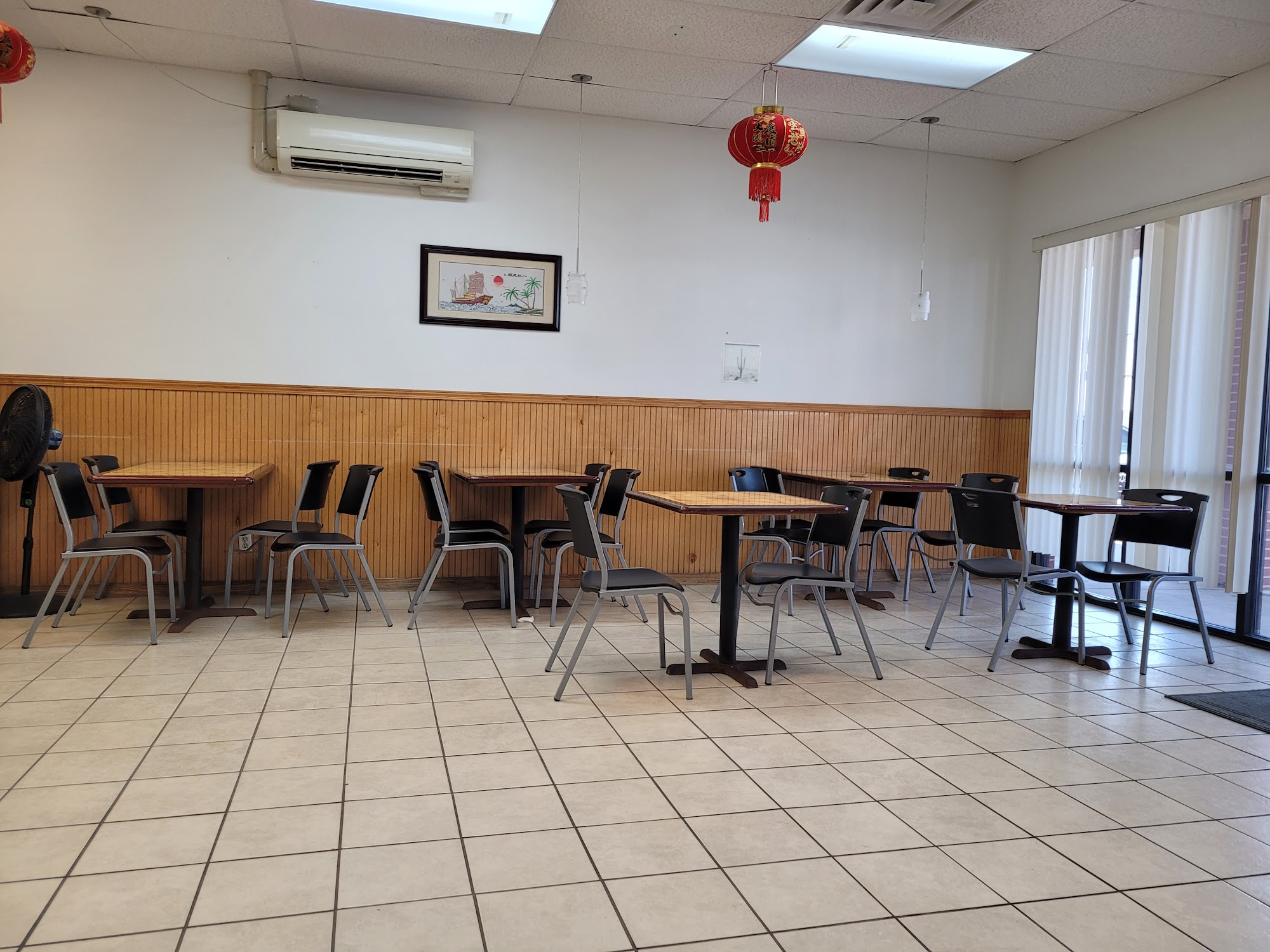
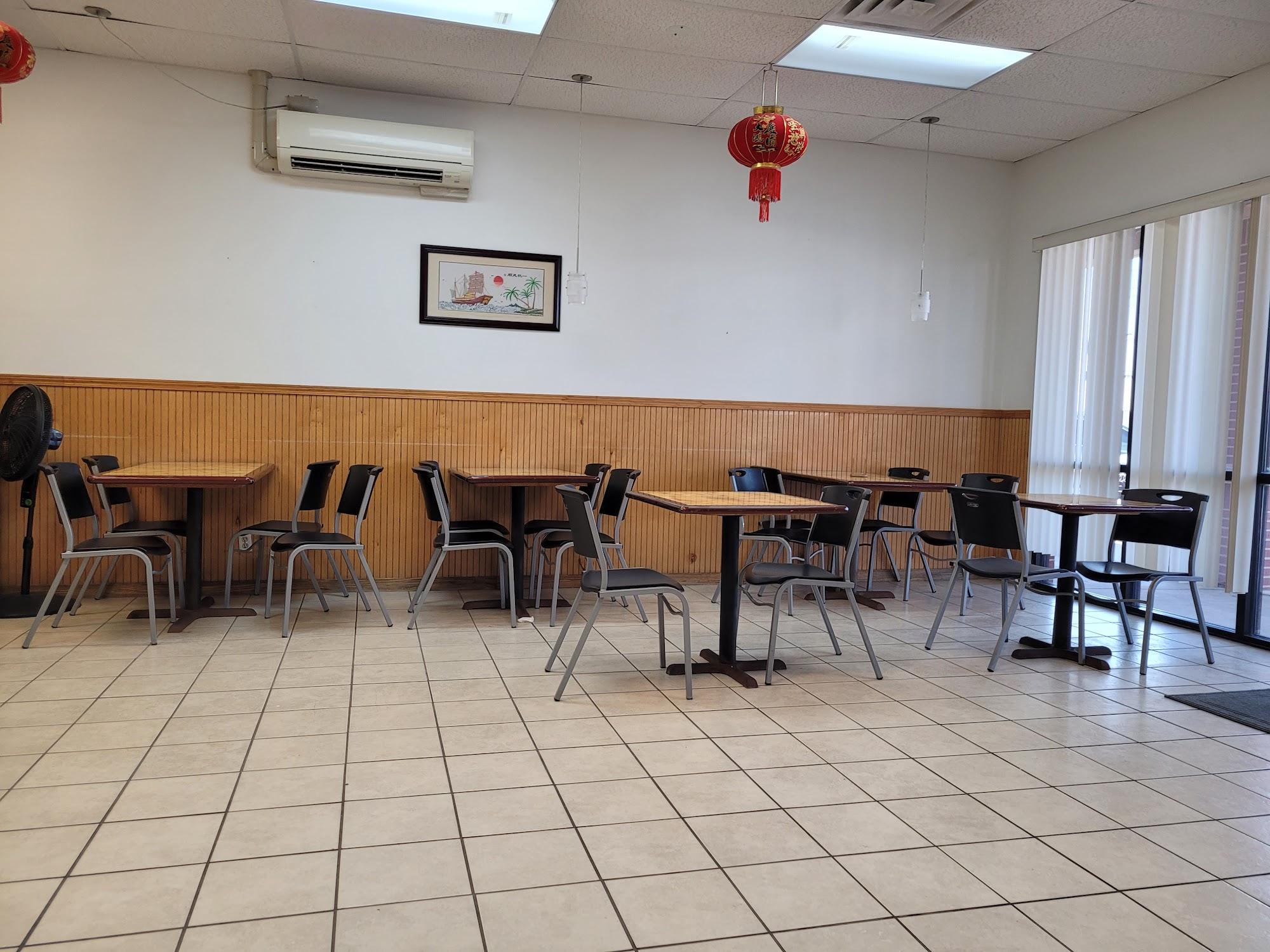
- wall art (740, 363)
